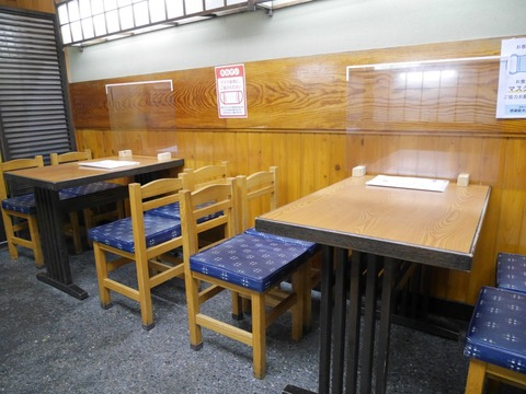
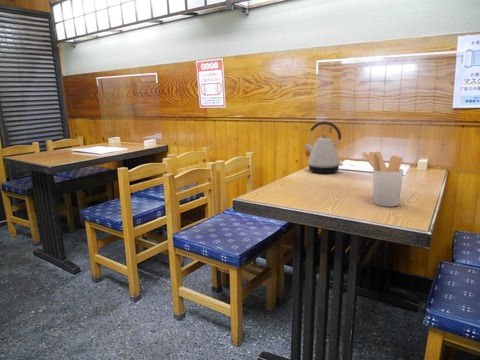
+ kettle (322, 146)
+ utensil holder (381, 176)
